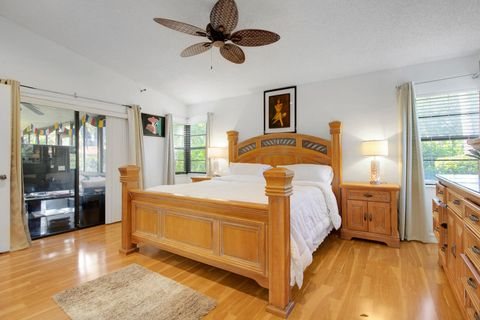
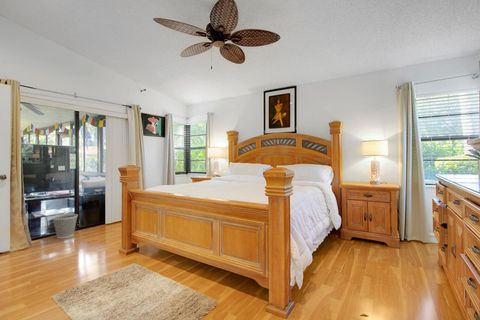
+ wastebasket (65, 226)
